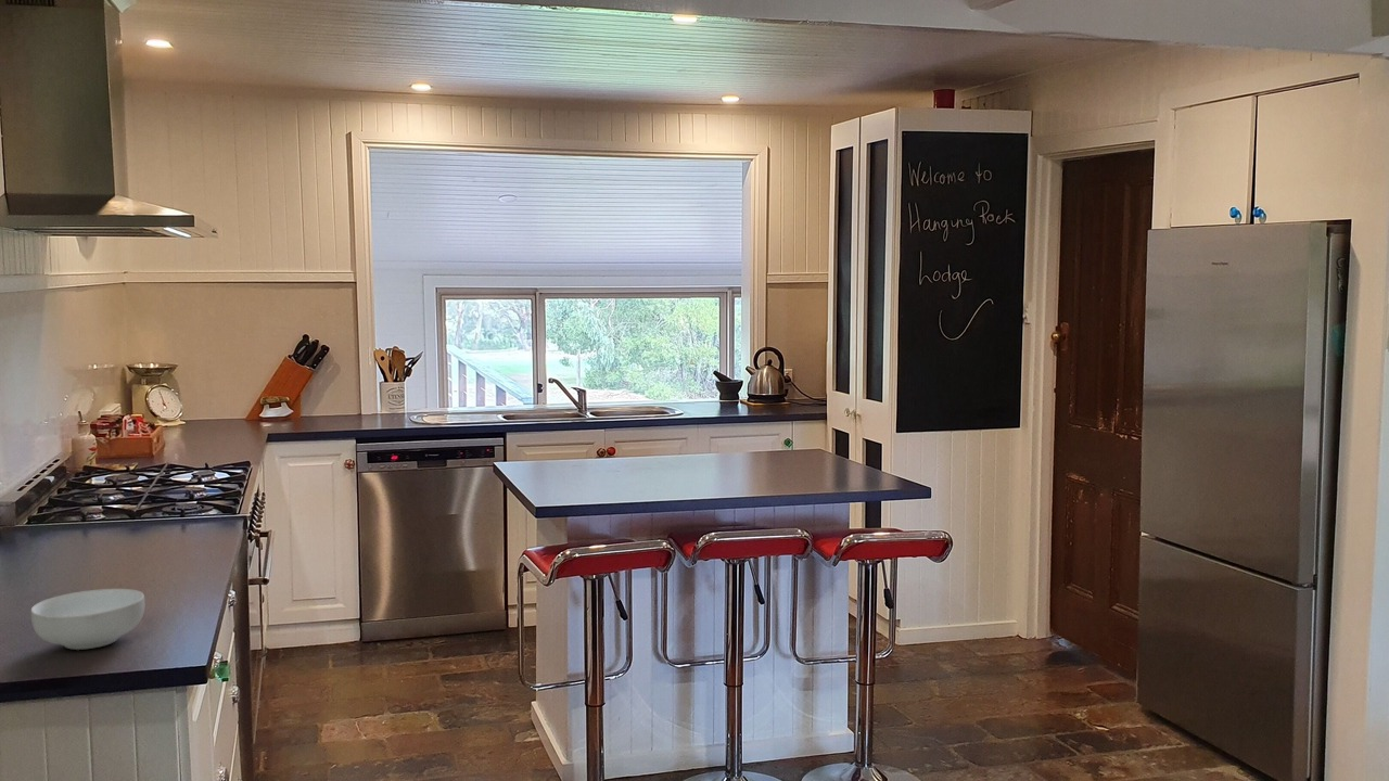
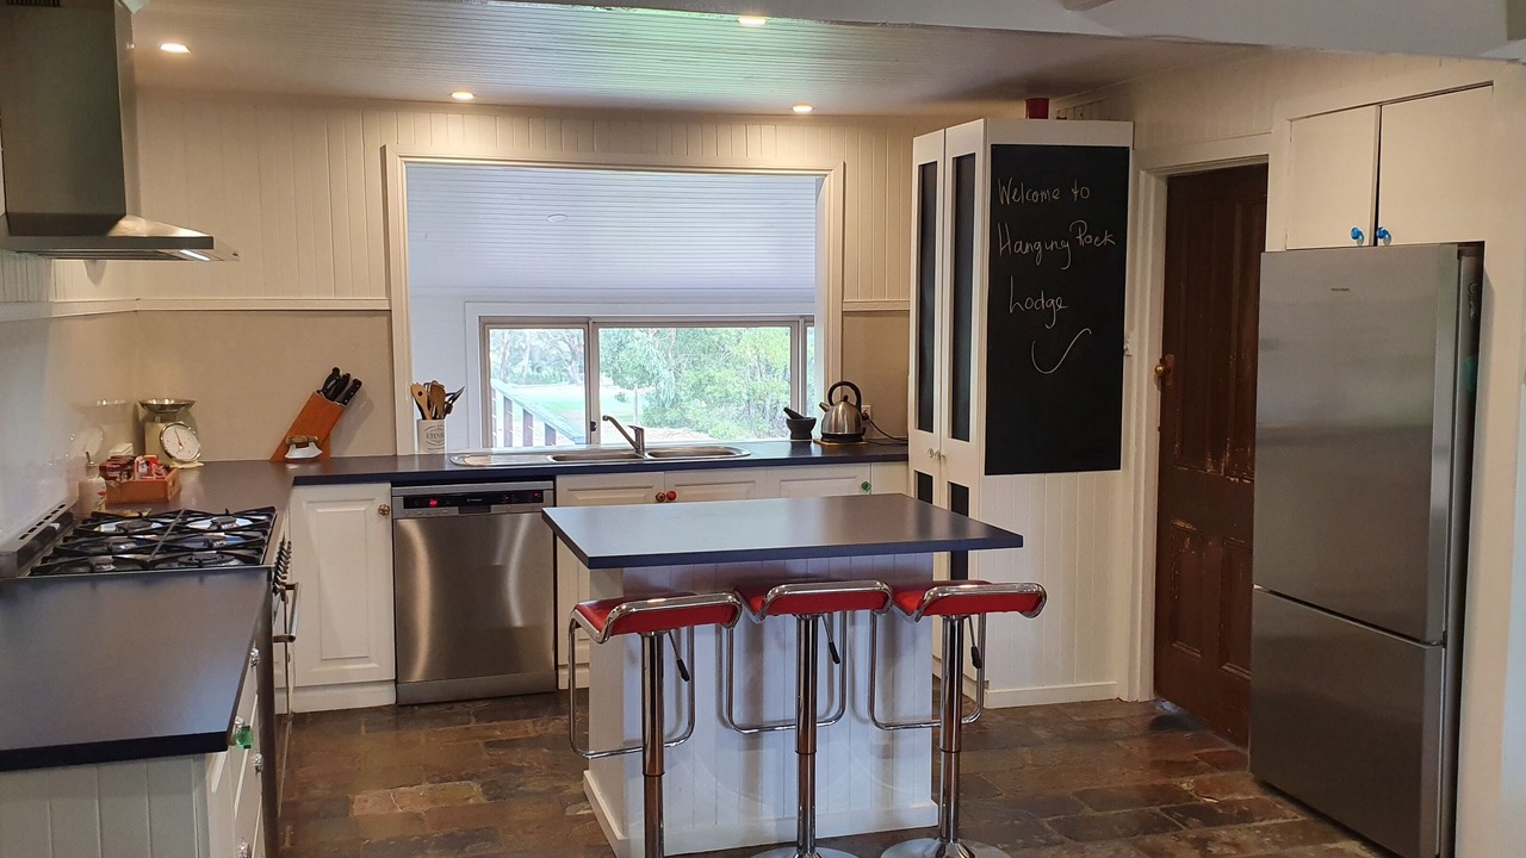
- cereal bowl (89, 622)
